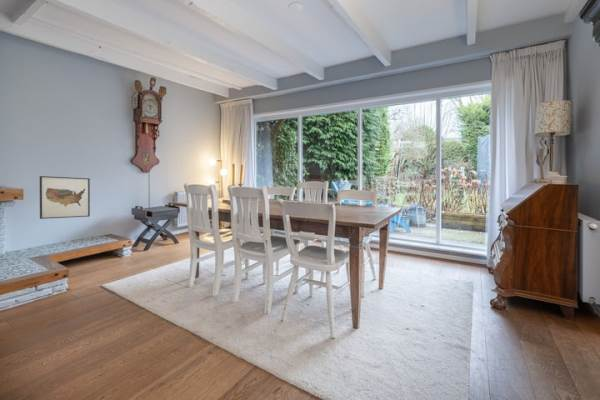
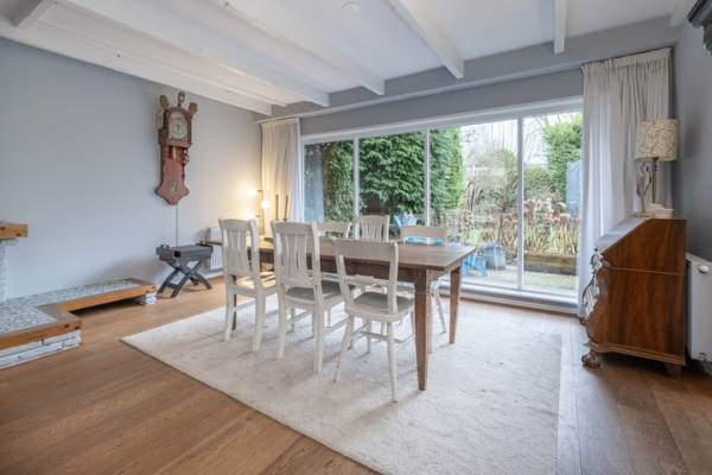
- wall art (66, 197)
